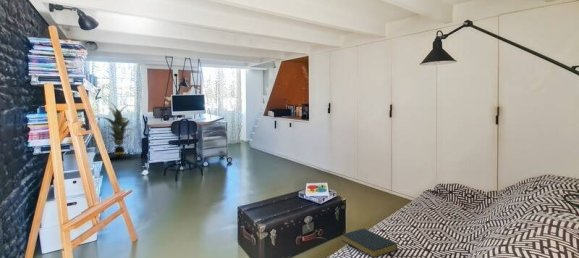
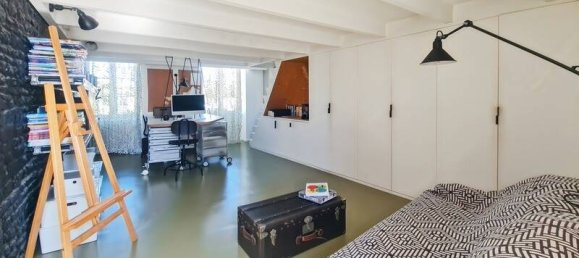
- indoor plant (116, 130)
- hardback book (368, 241)
